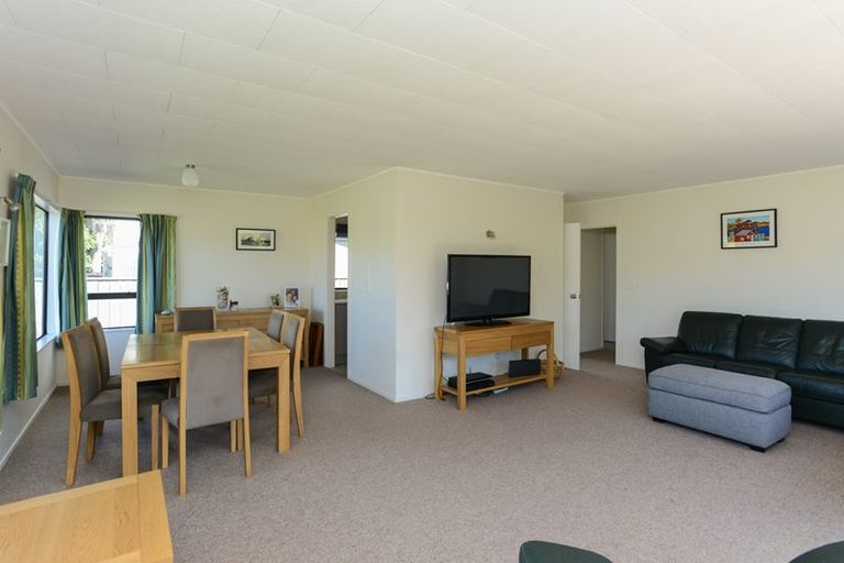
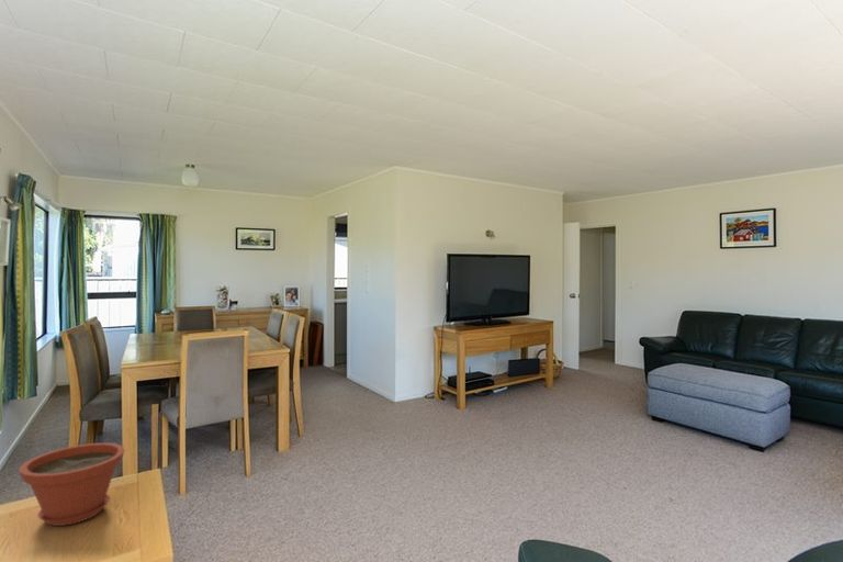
+ plant pot (75, 485)
